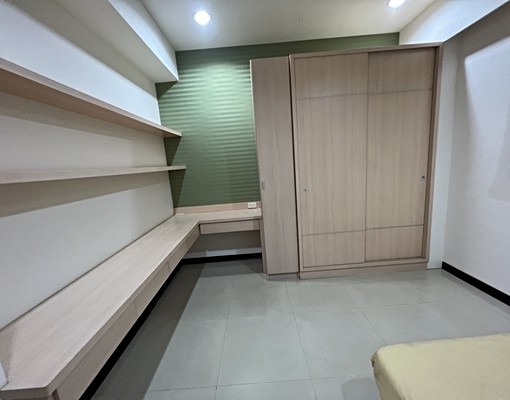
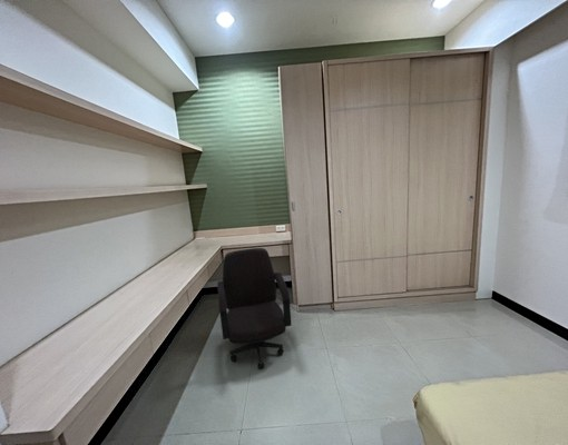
+ office chair (253, 304)
